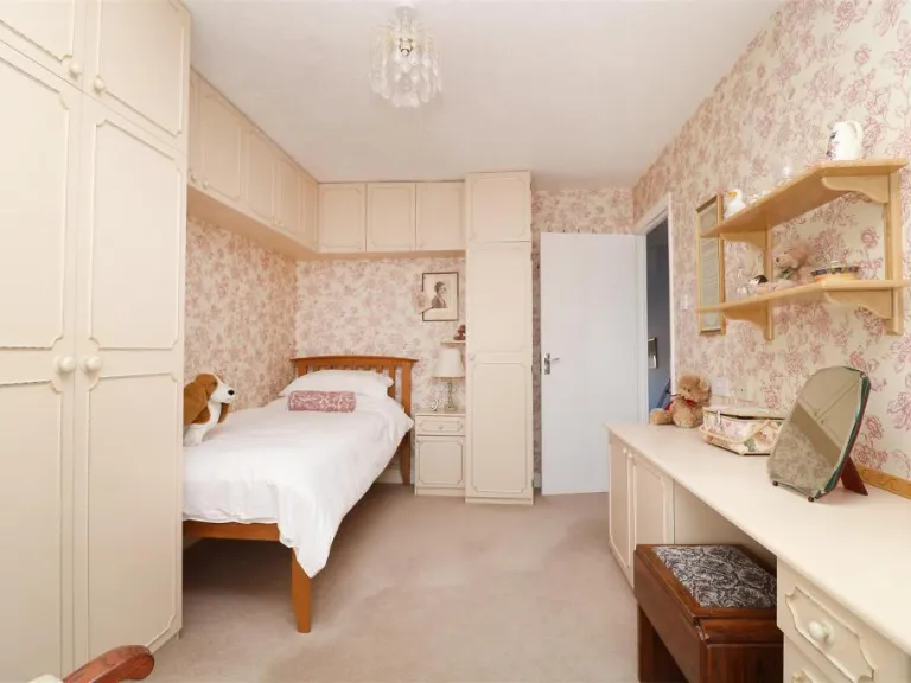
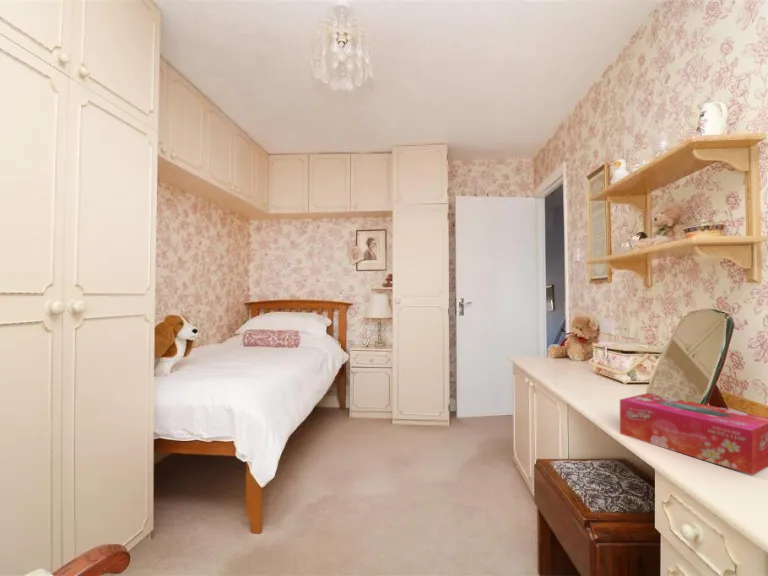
+ tissue box (692, 427)
